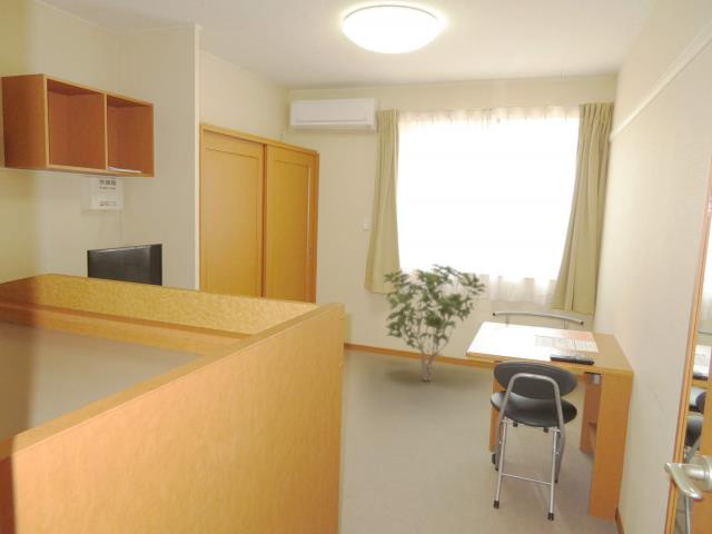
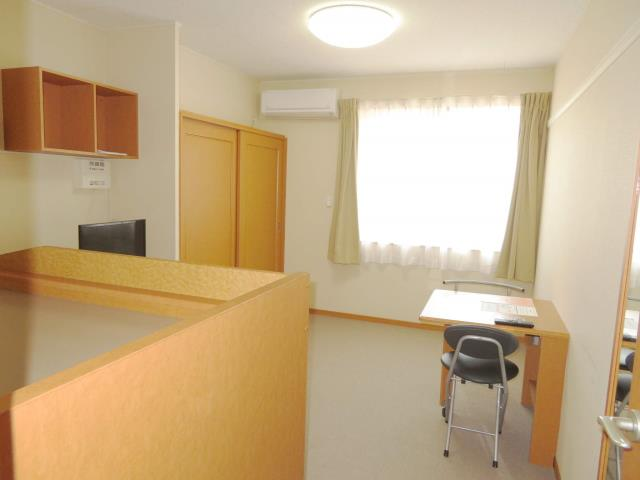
- shrub (431, 323)
